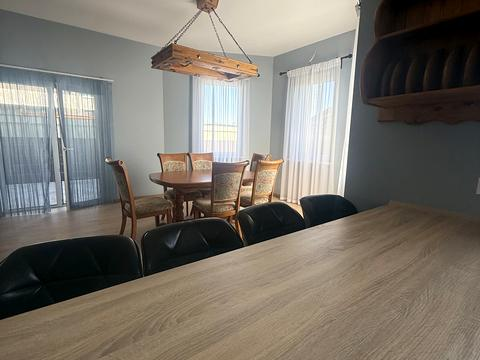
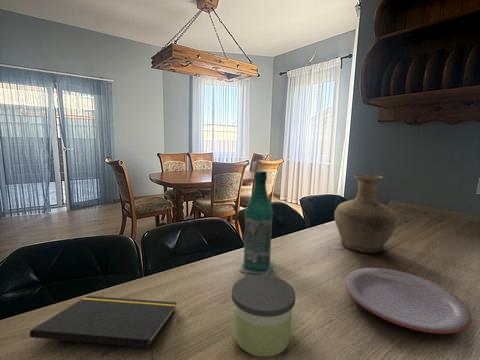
+ plate (401, 297)
+ vase (364, 211)
+ bottle (259, 219)
+ candle (262, 314)
+ notepad (112, 317)
